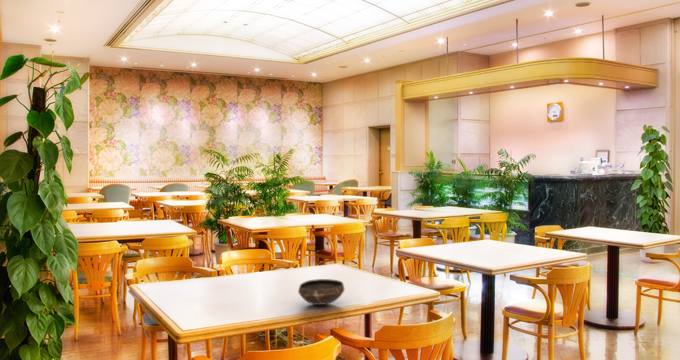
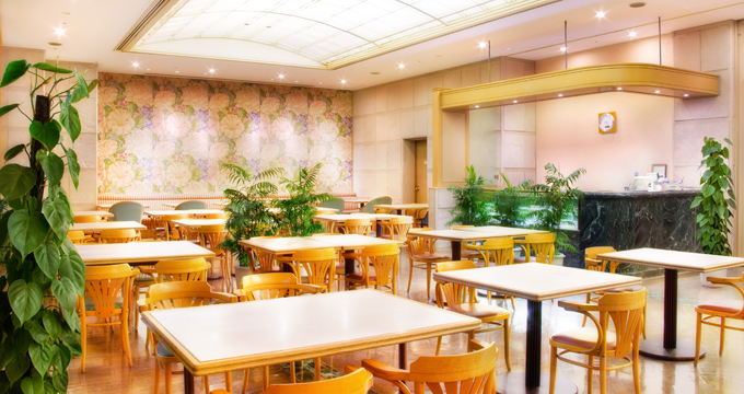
- bowl (321, 293)
